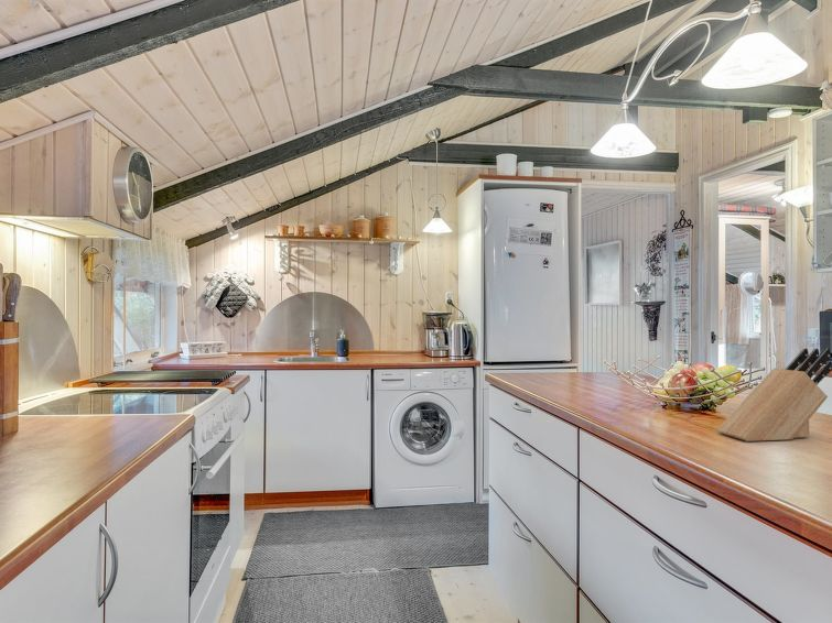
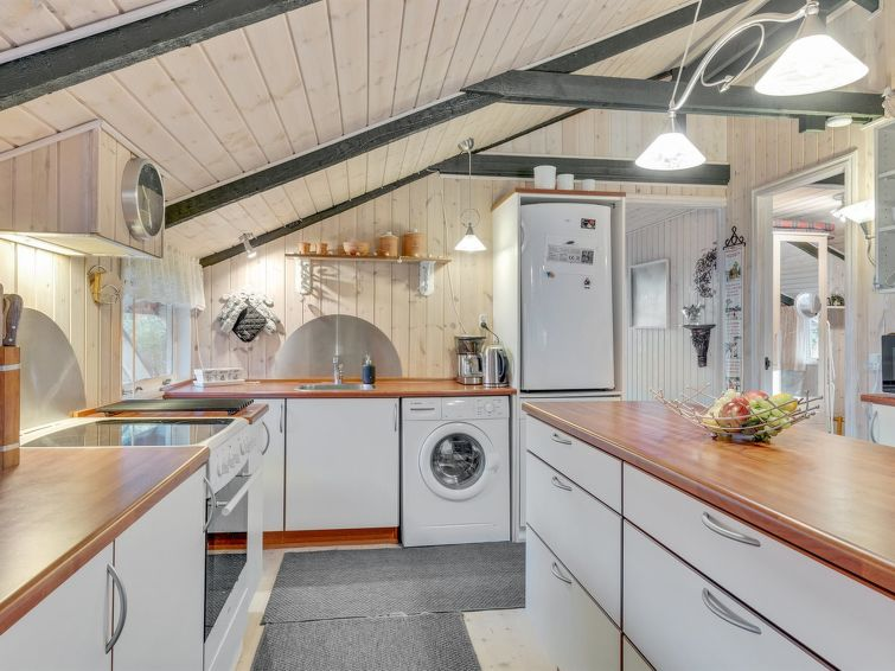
- knife block (778, 391)
